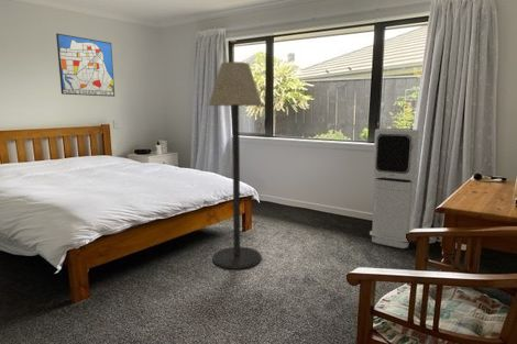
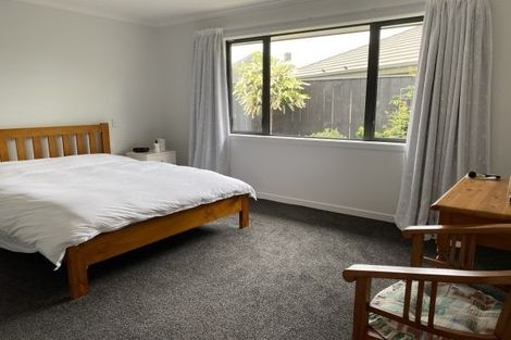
- air purifier (395, 186)
- wall art (87, 67)
- floor lamp (235, 165)
